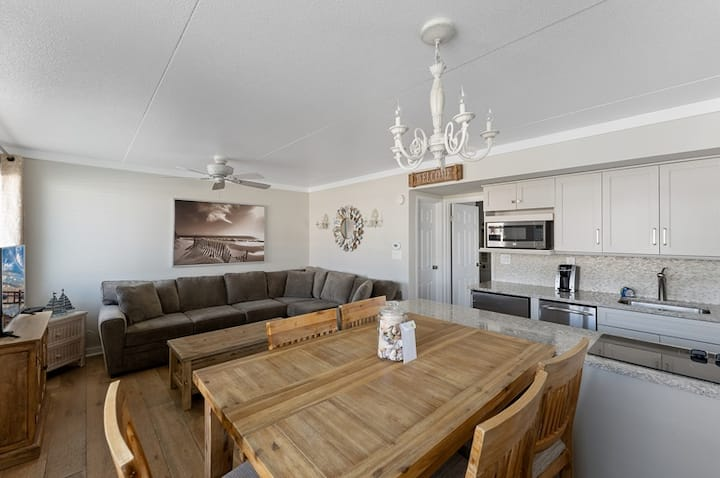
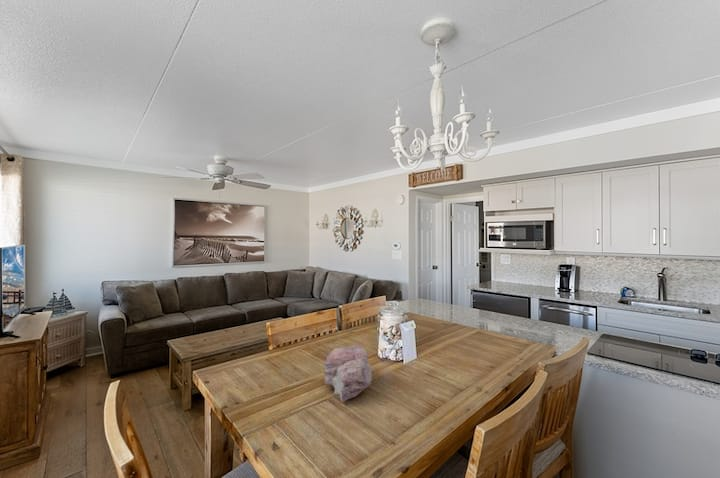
+ seashell (348, 368)
